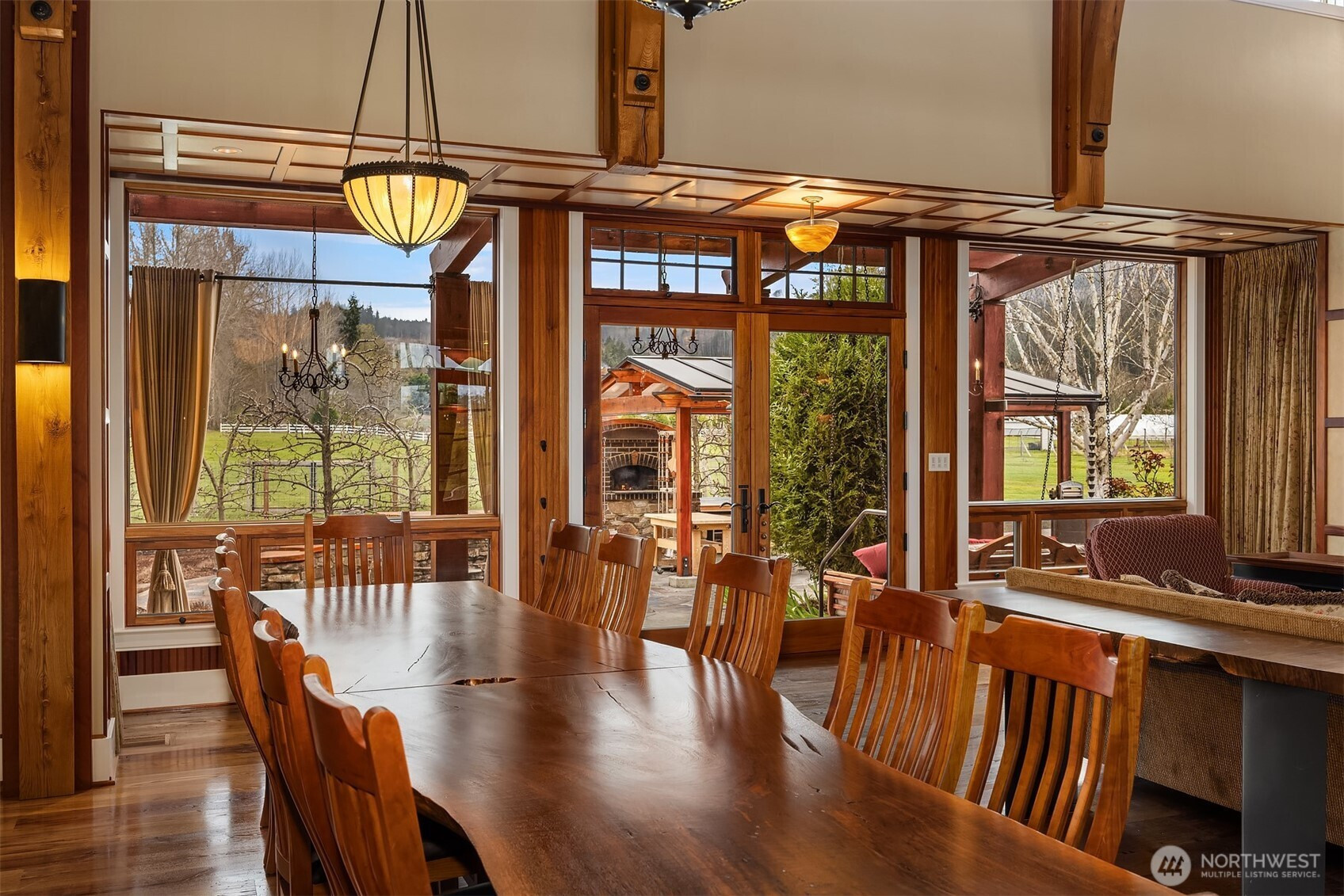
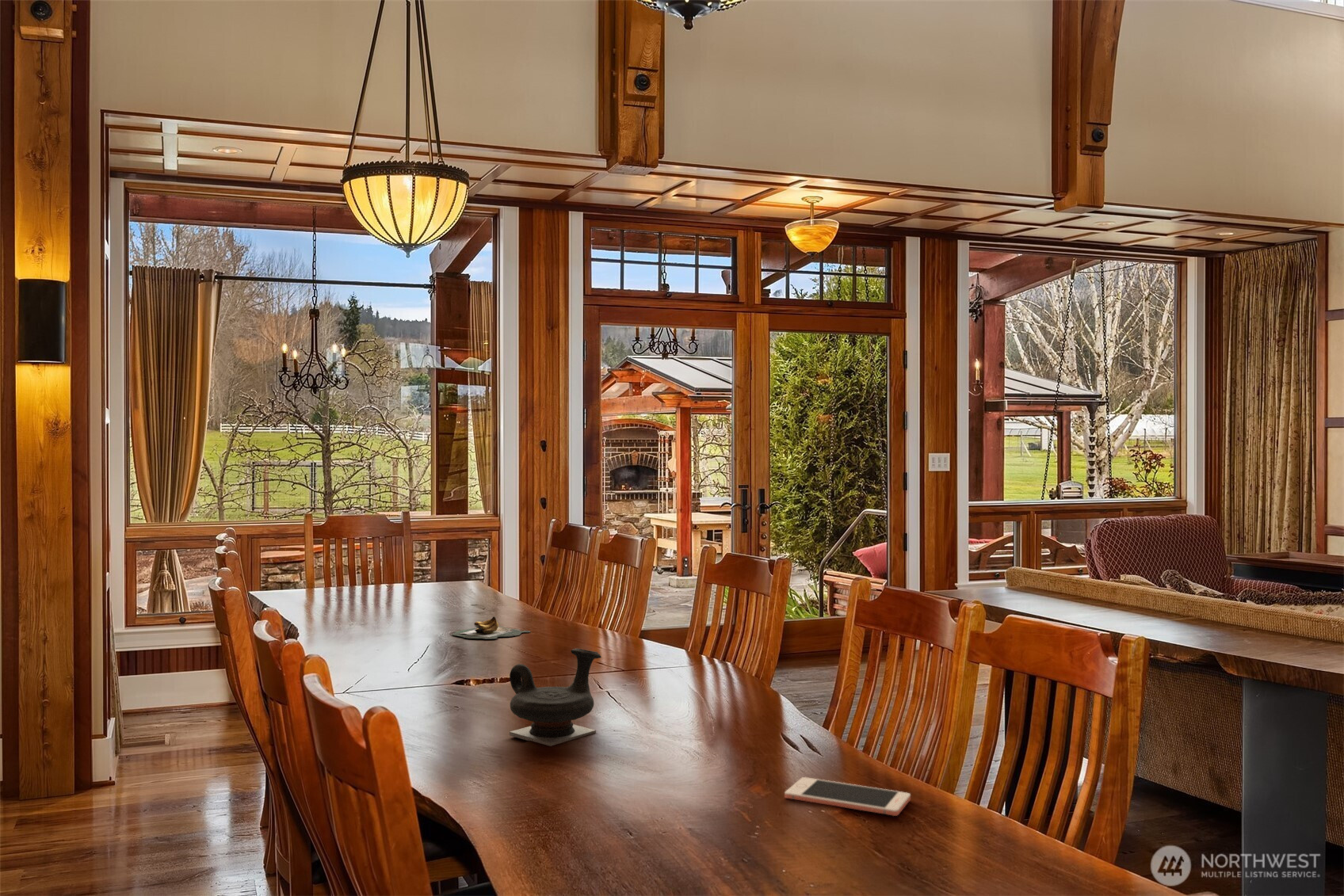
+ teapot (552, 691)
+ banana bunch (488, 625)
+ cell phone (847, 795)
